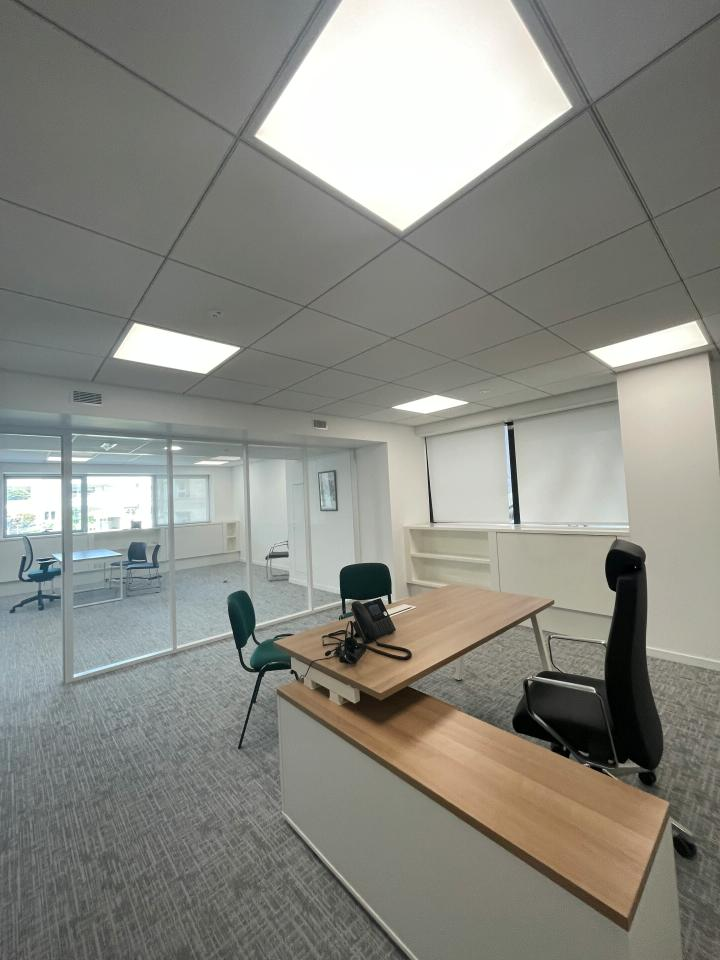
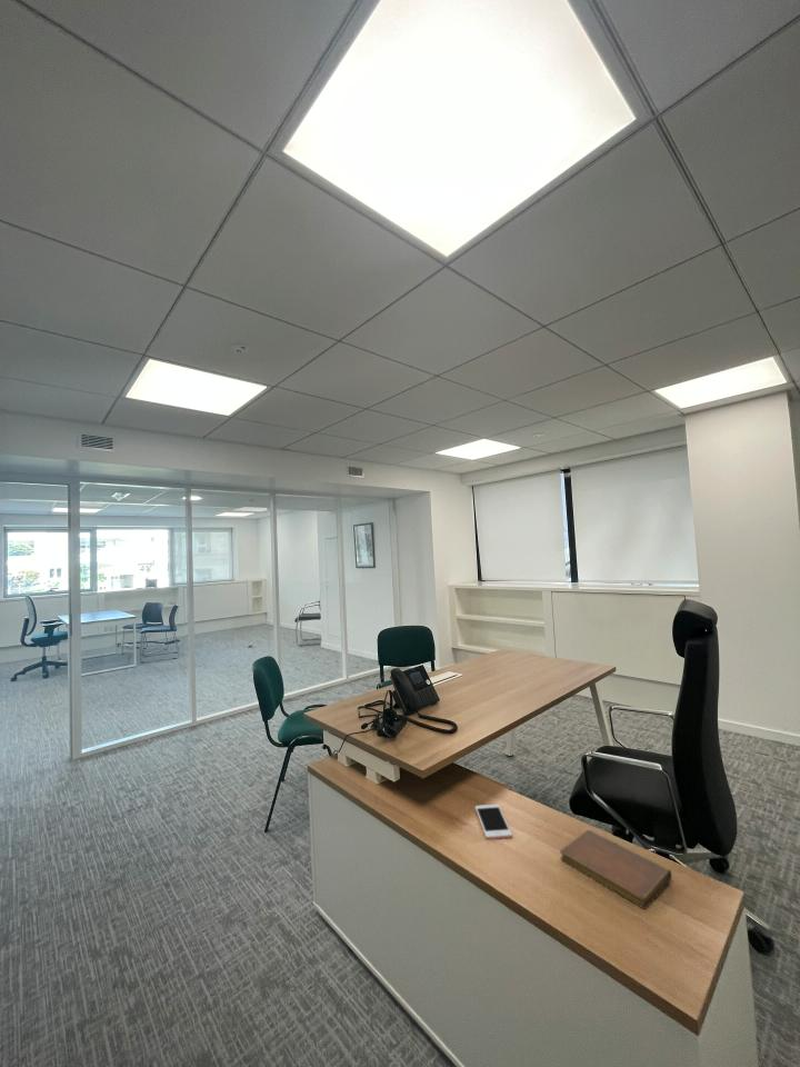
+ notebook (613, 864)
+ cell phone (492, 820)
